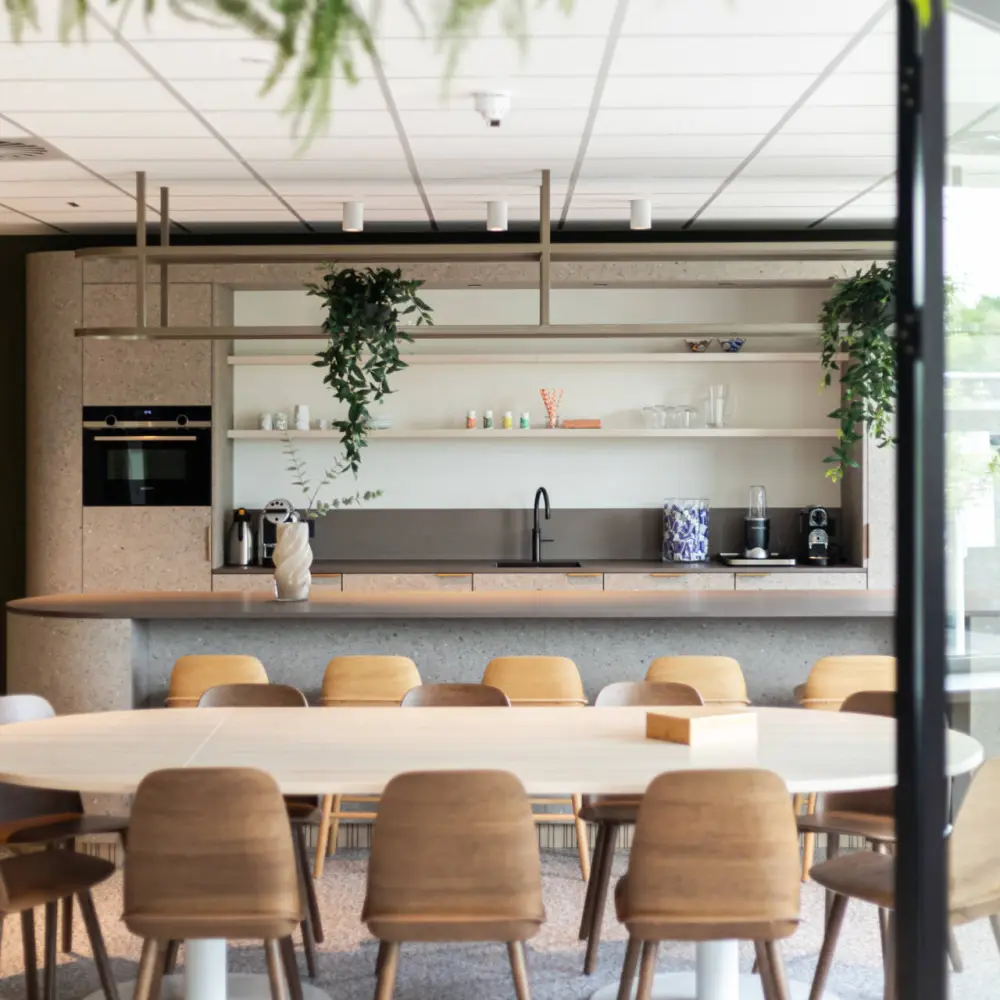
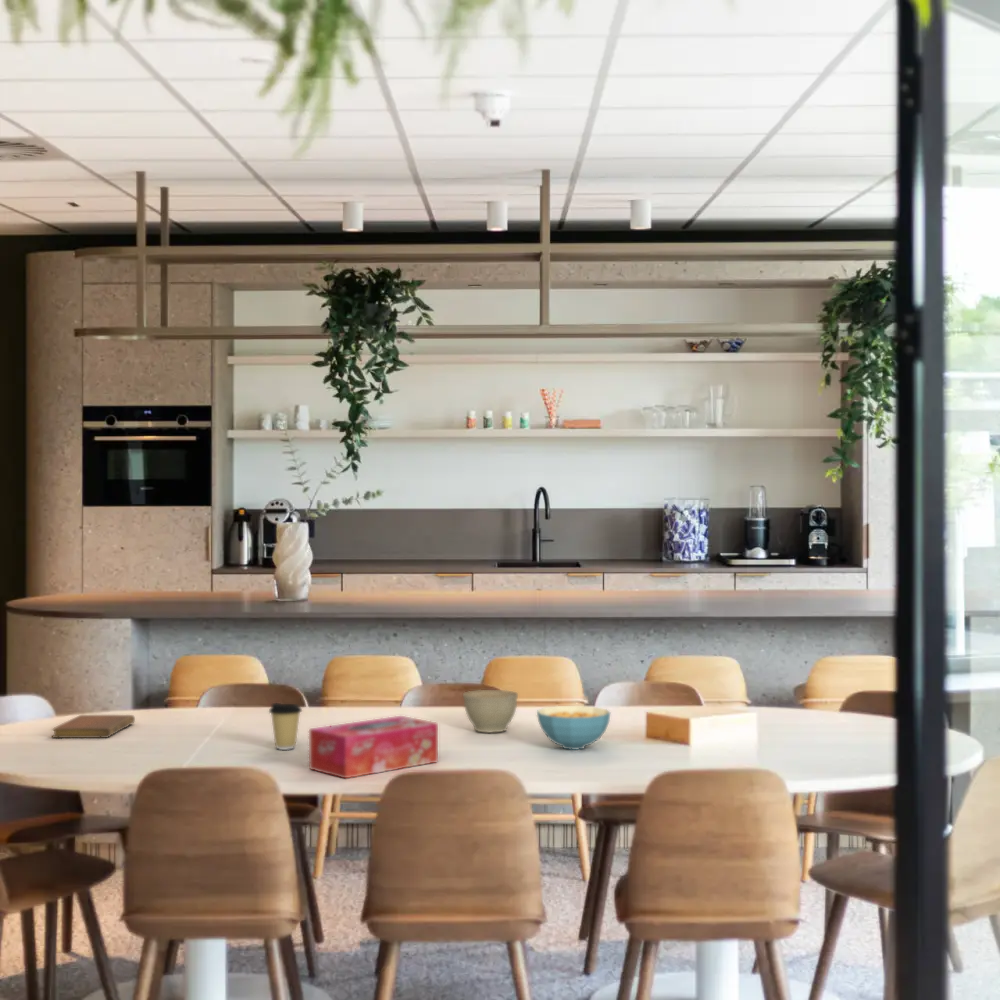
+ cereal bowl (573, 729)
+ planter bowl (490, 711)
+ tissue box (374, 745)
+ notebook (94, 725)
+ coffee cup (285, 725)
